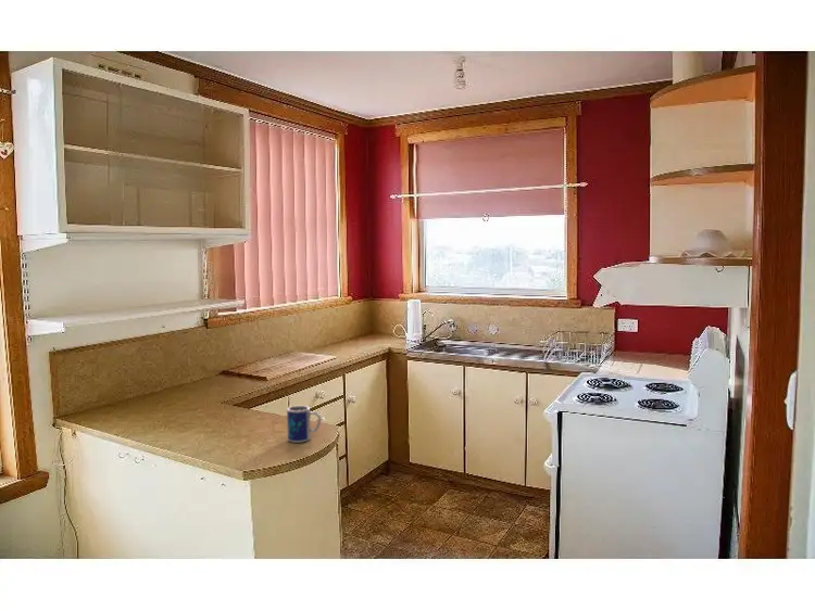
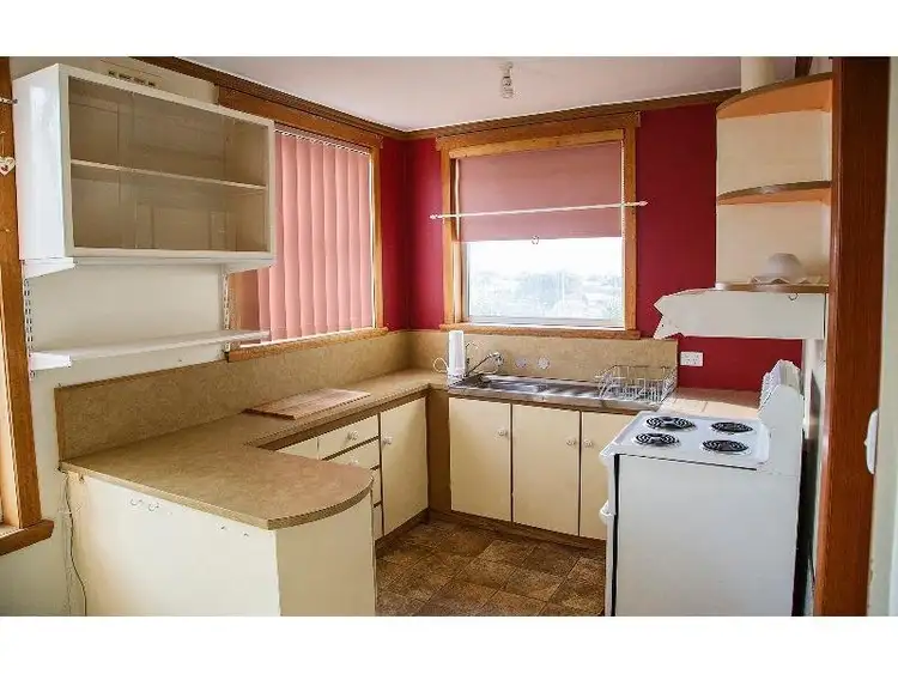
- mug (304, 423)
